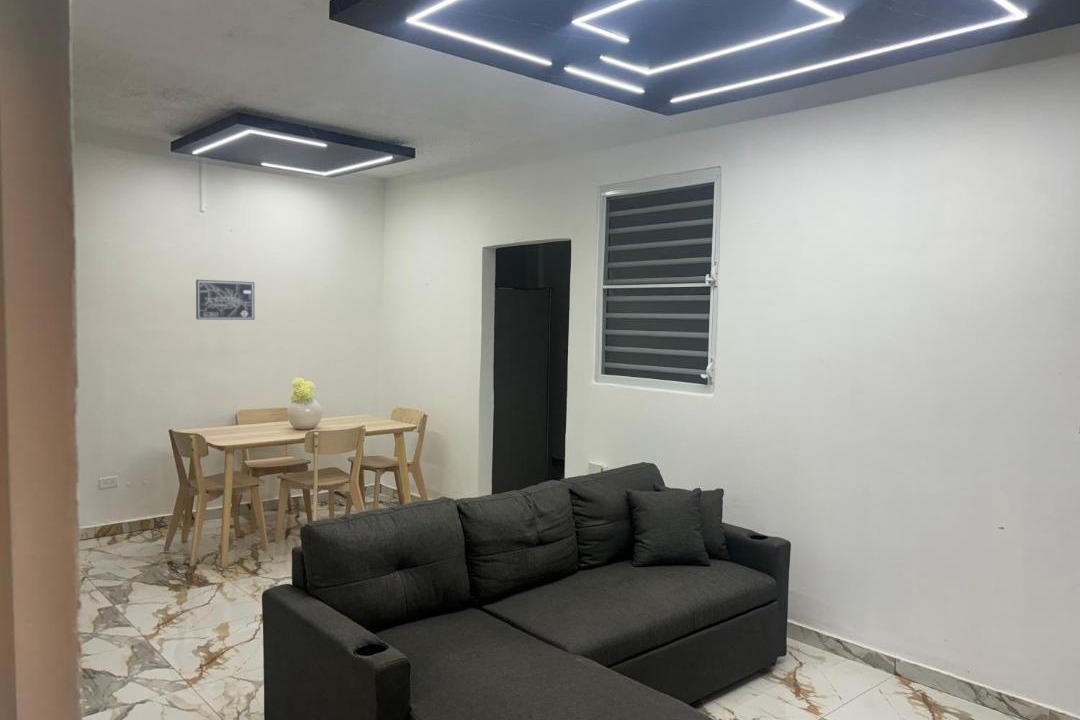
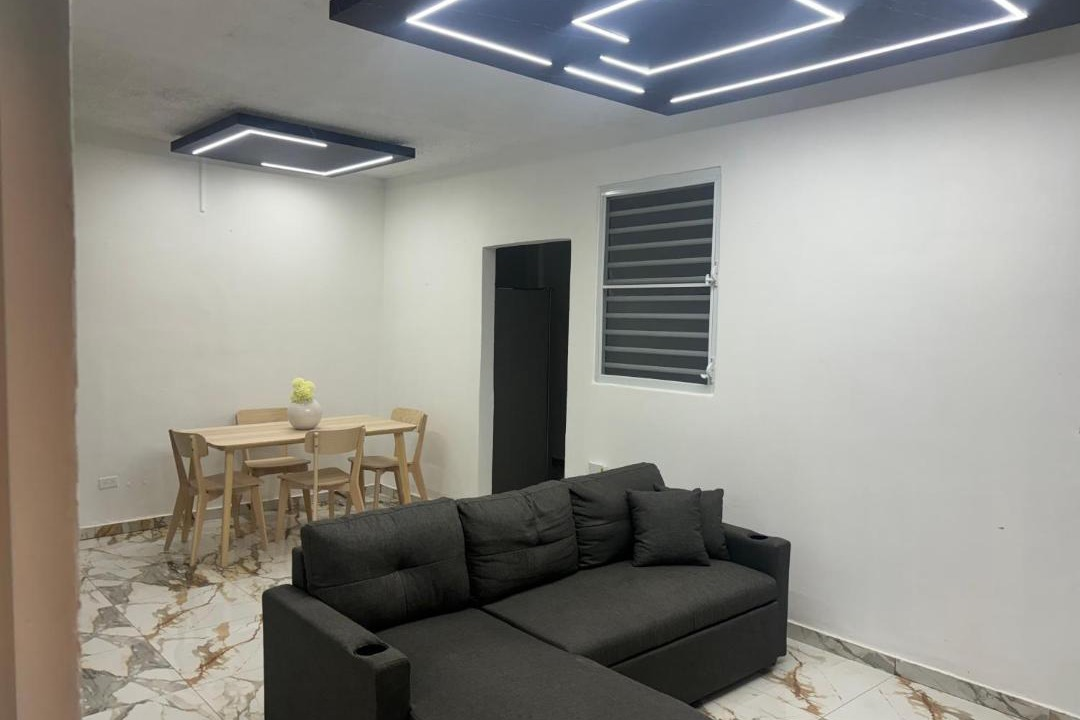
- wall art (226, 300)
